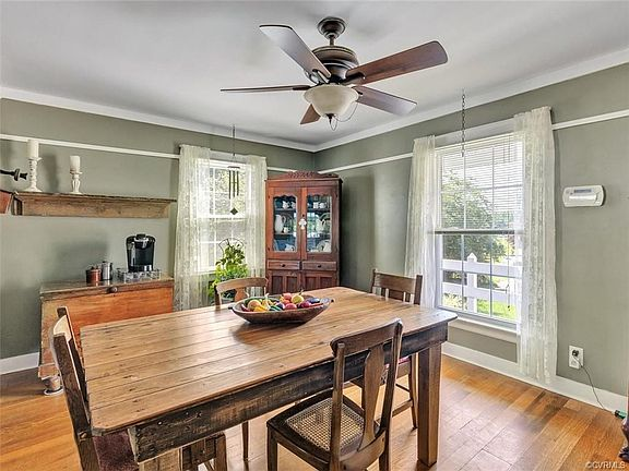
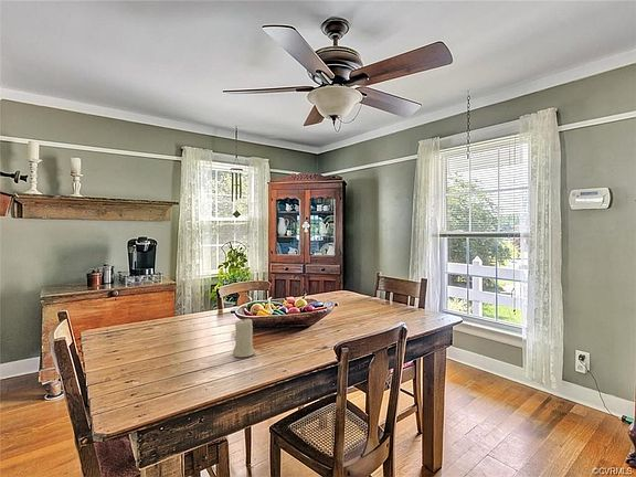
+ candle (244, 336)
